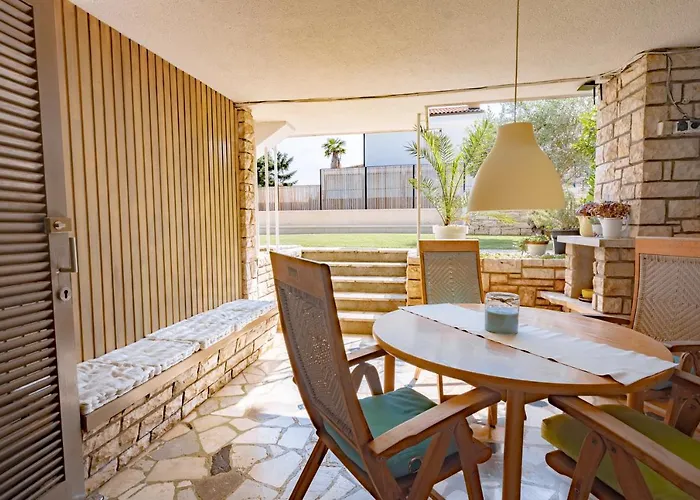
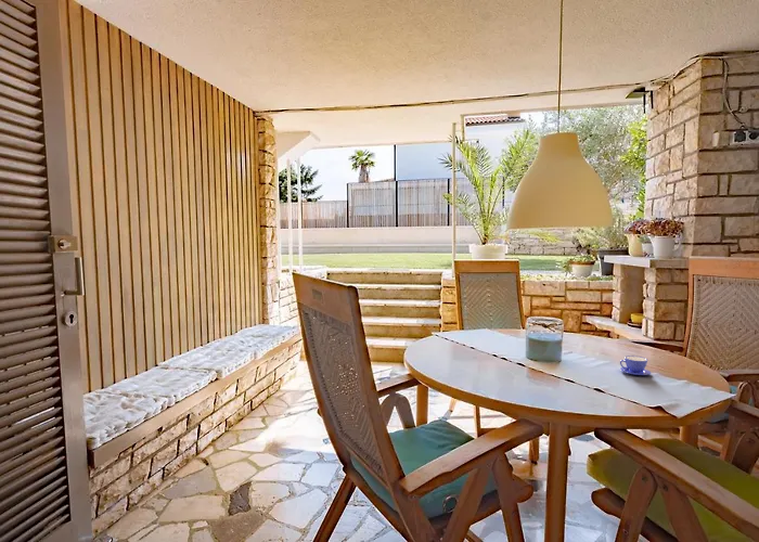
+ teacup (634, 365)
